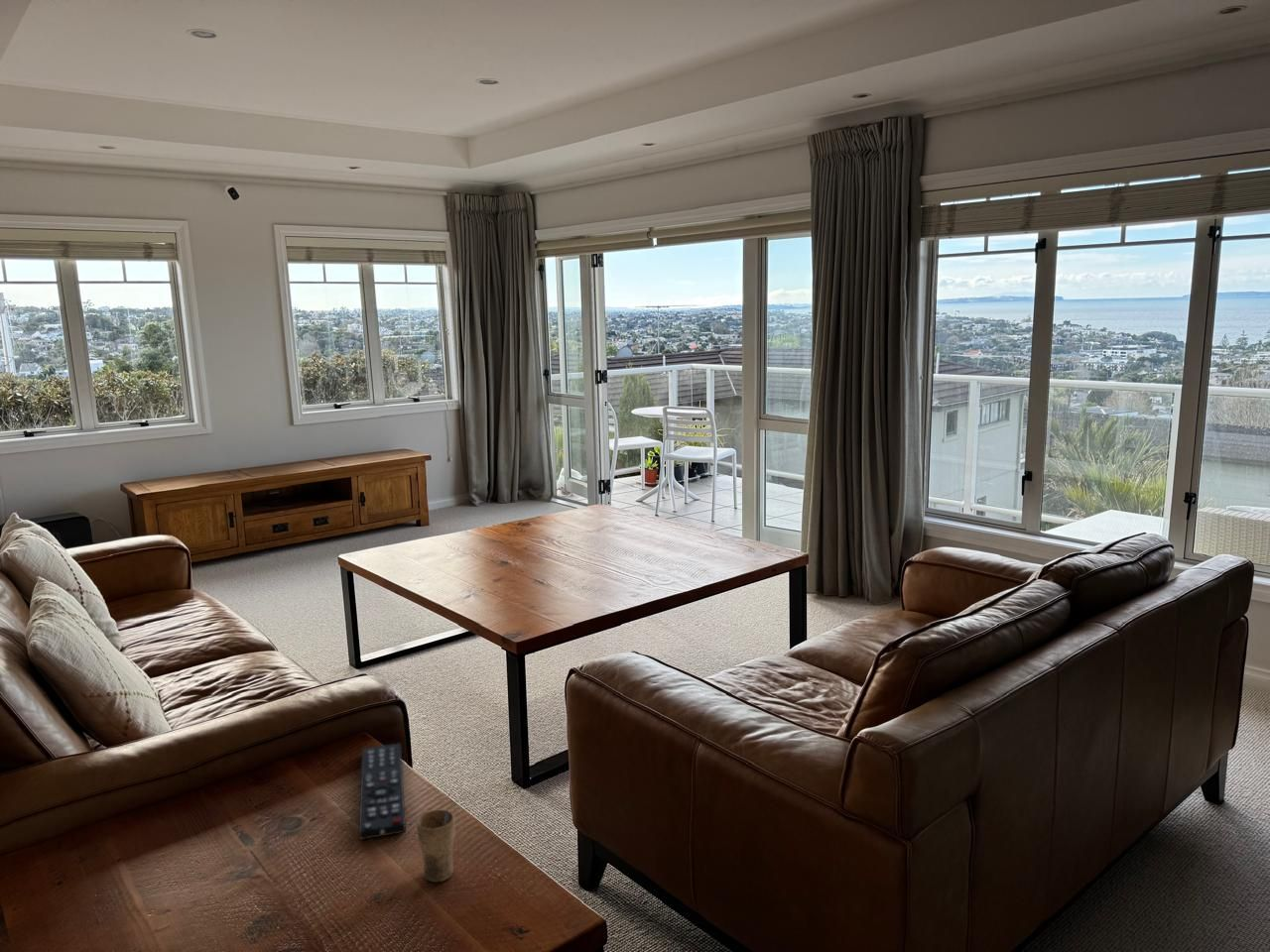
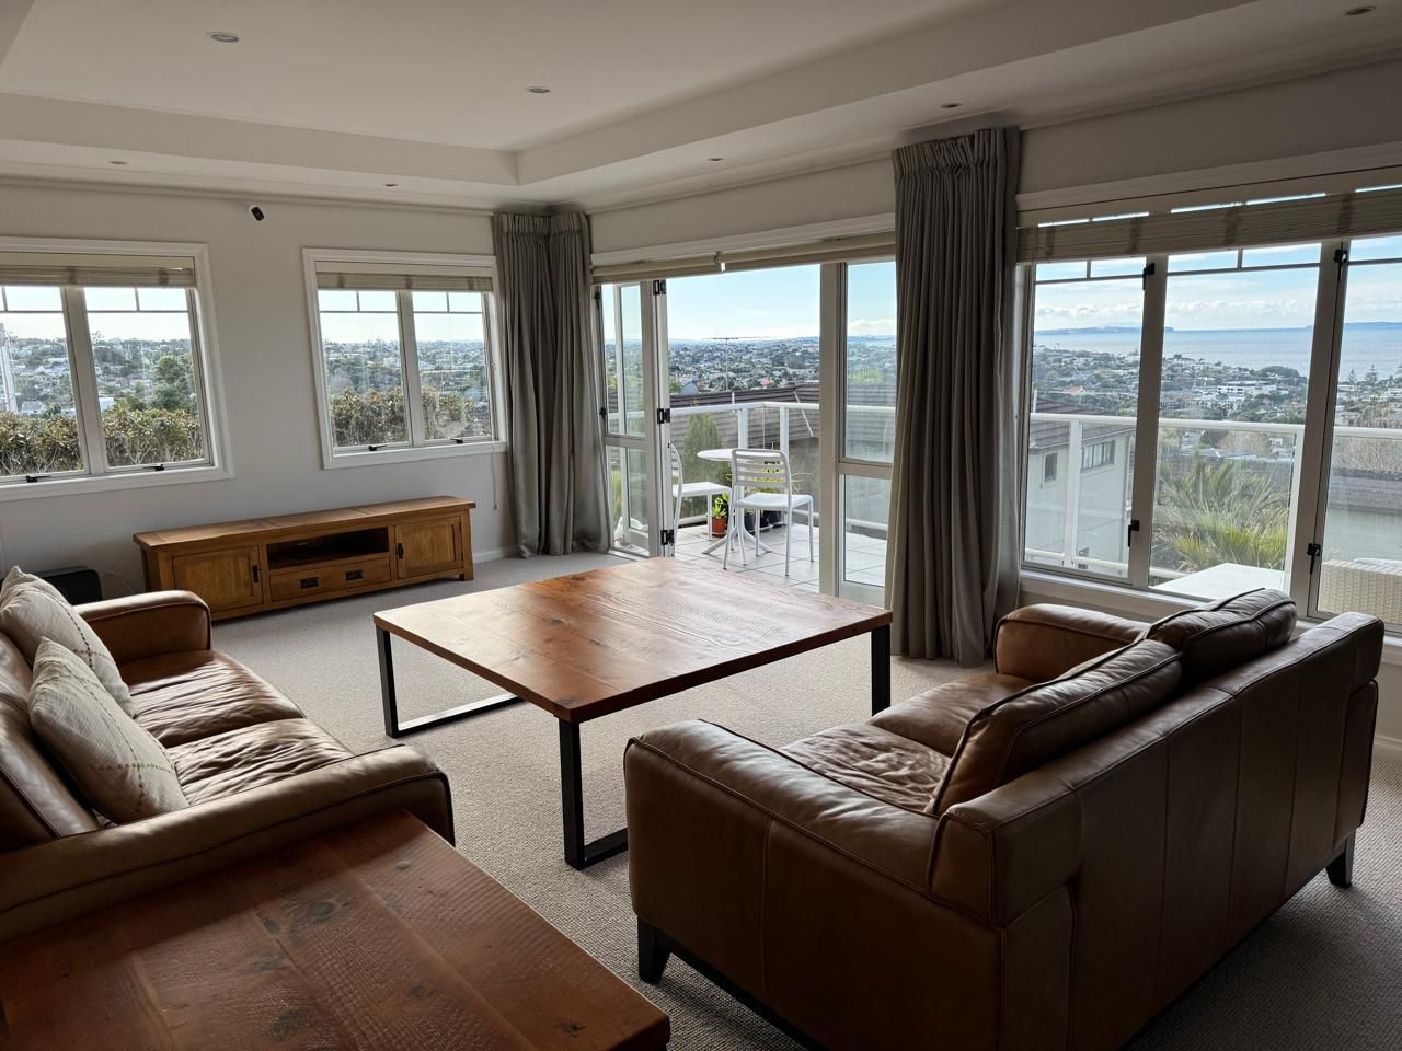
- cup (437, 839)
- remote control (382, 785)
